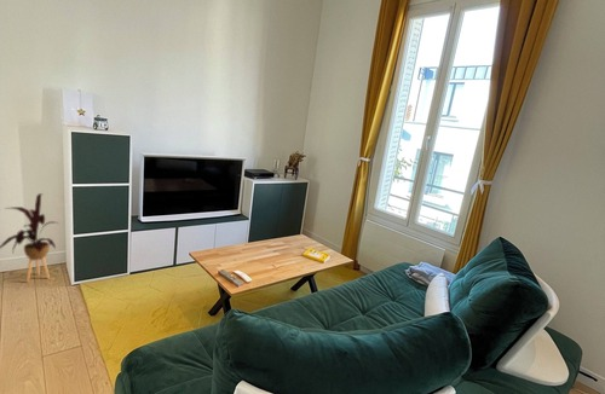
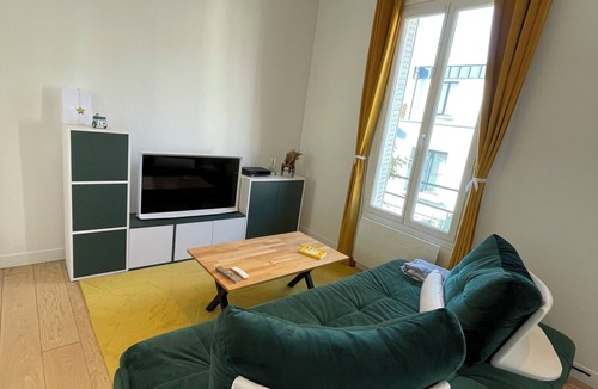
- house plant (29, 237)
